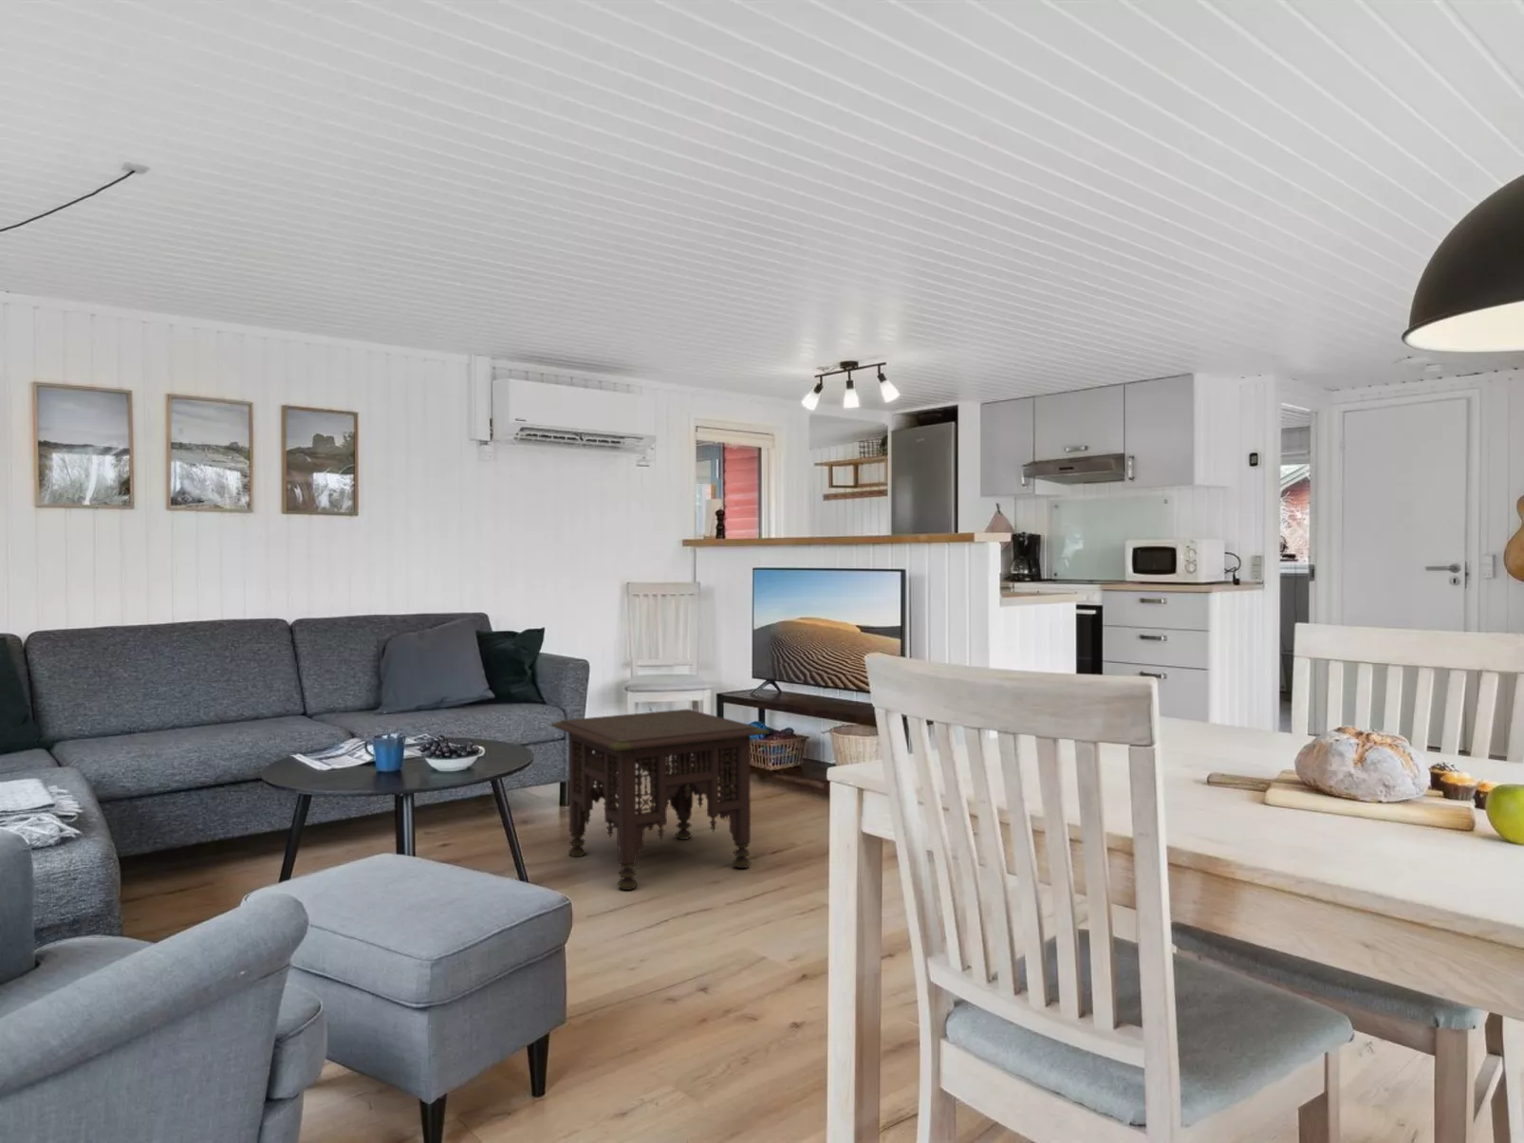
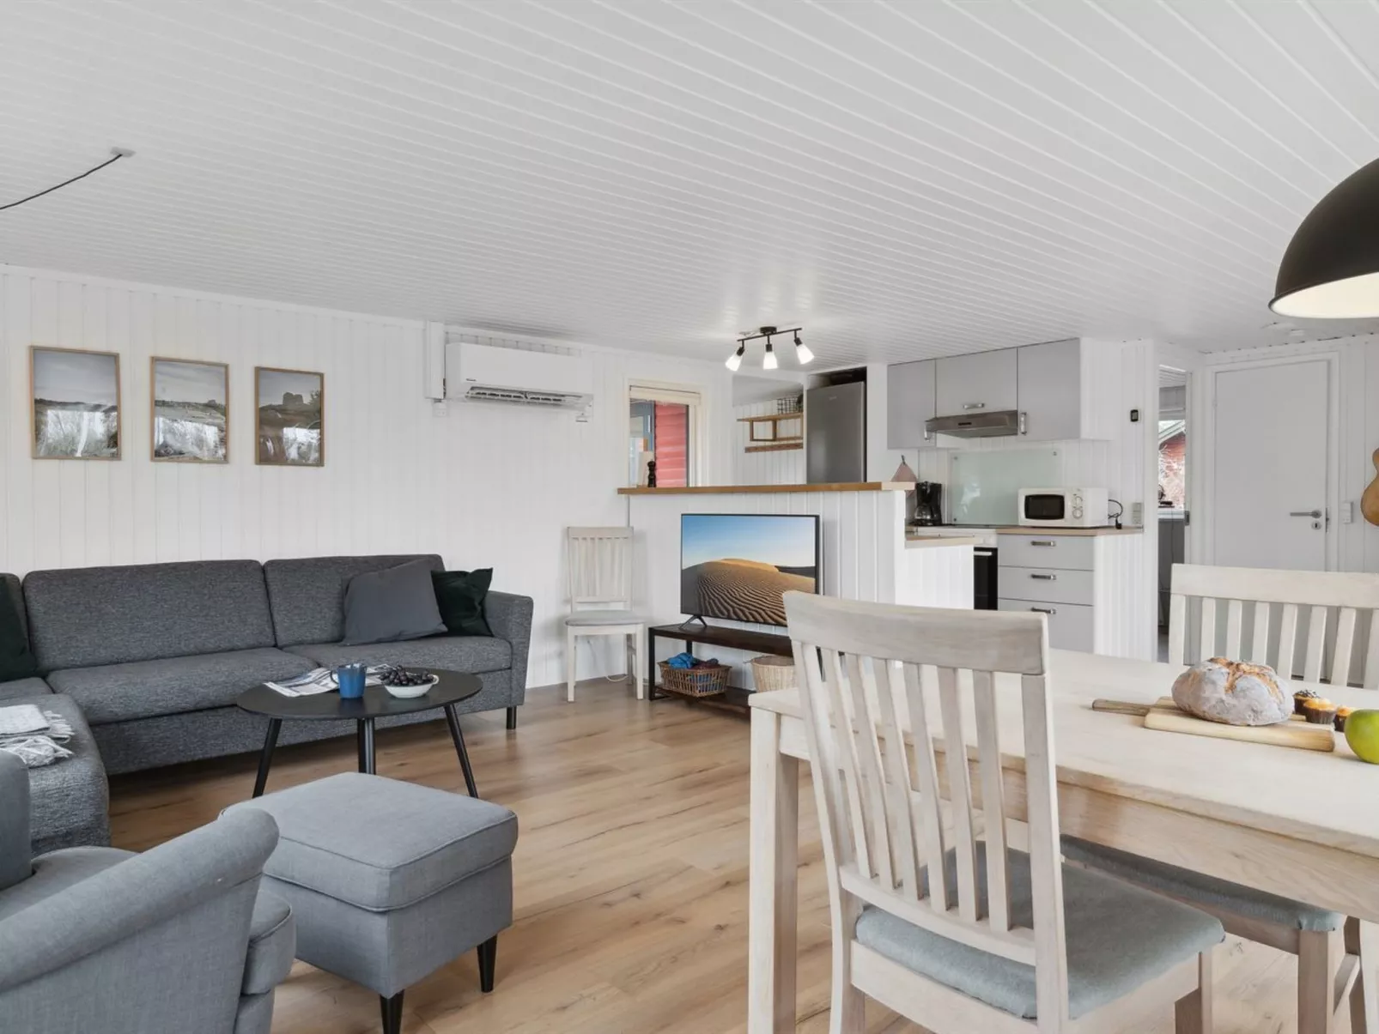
- side table (658, 791)
